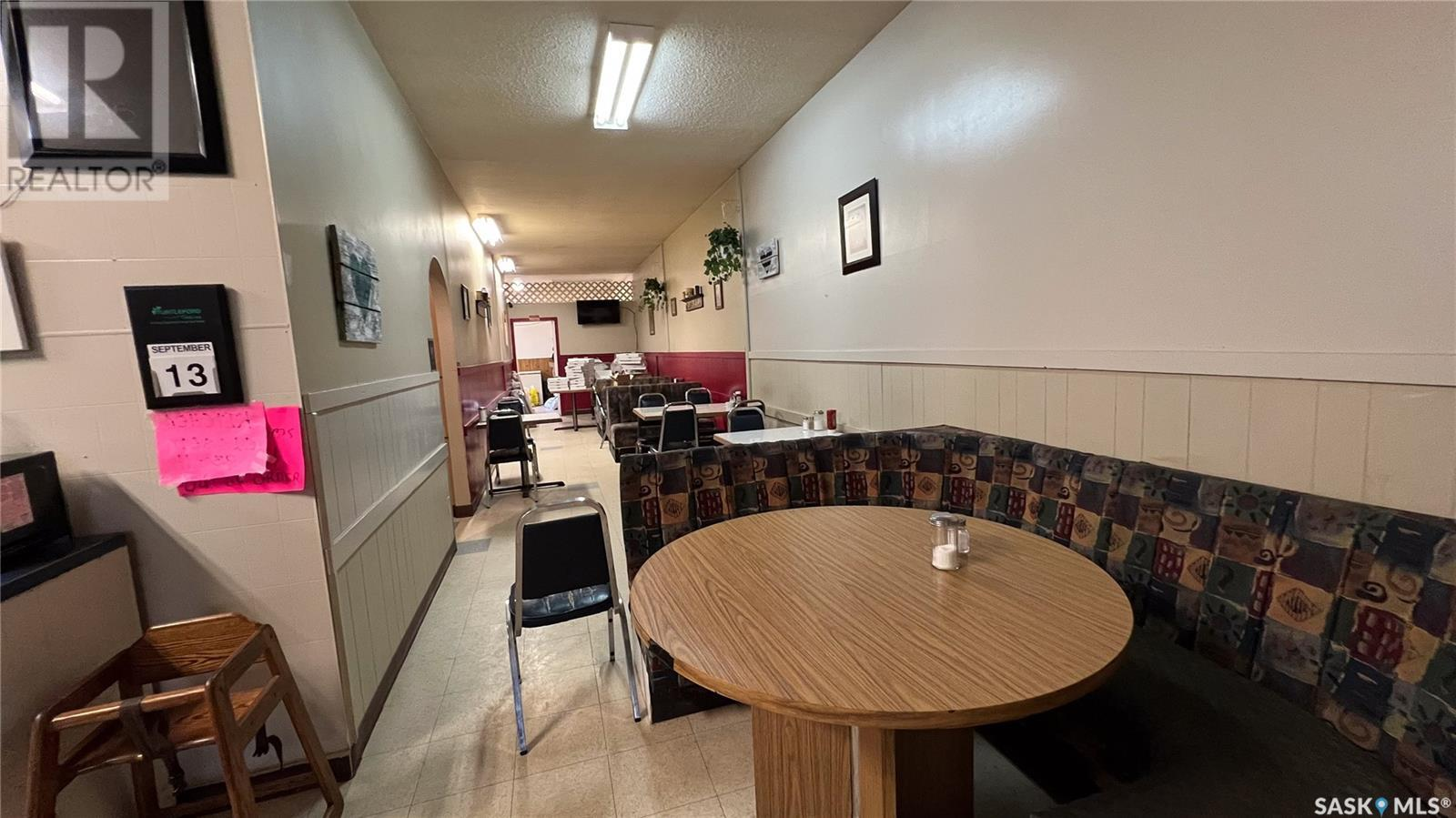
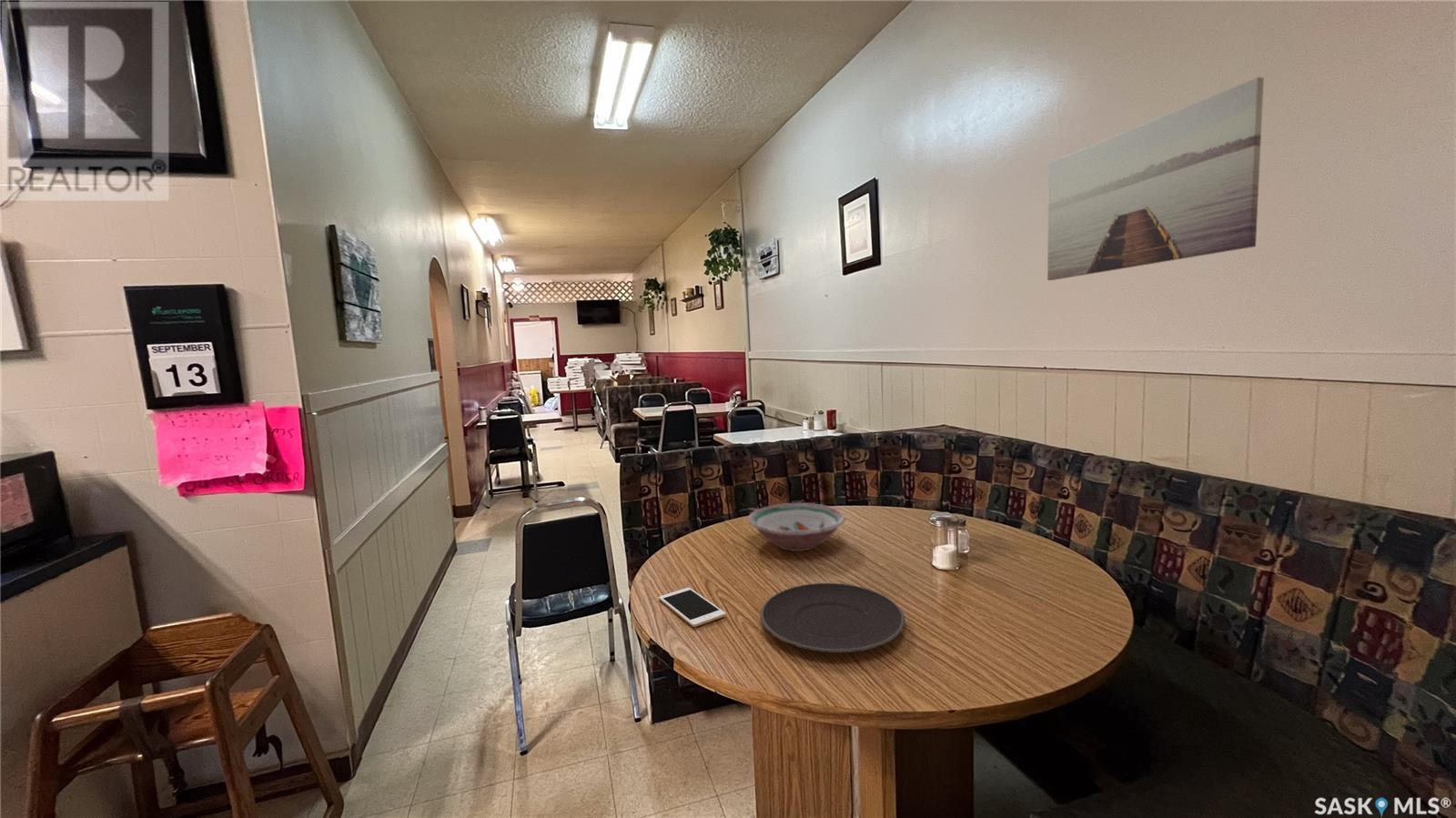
+ plate (831, 617)
+ bowl (796, 529)
+ cell phone (691, 605)
+ wall art (1135, 197)
